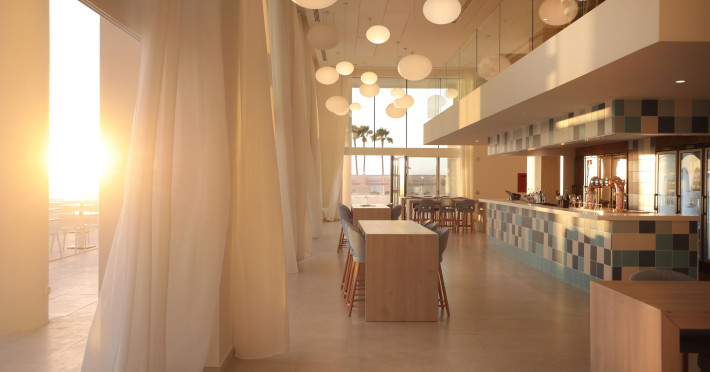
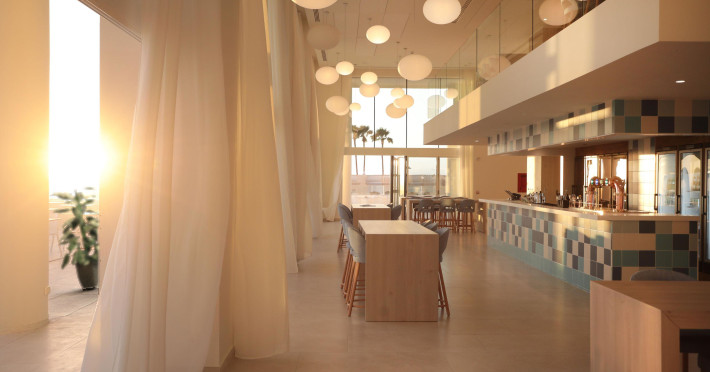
+ indoor plant (84, 238)
